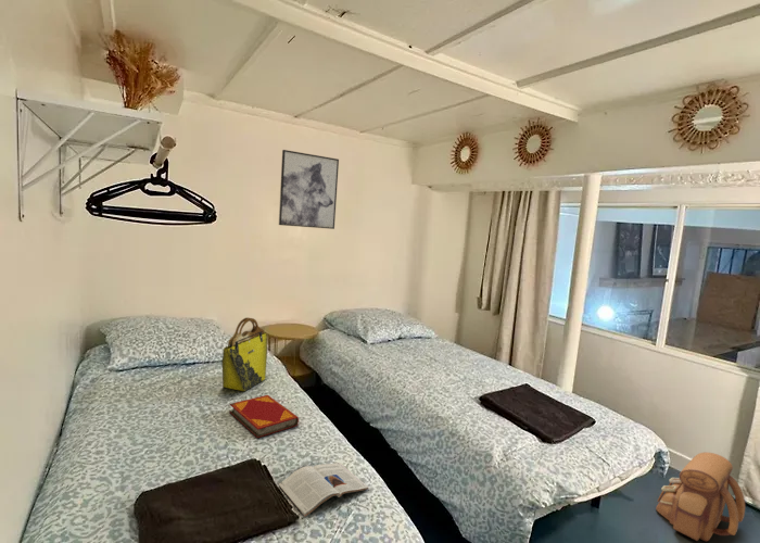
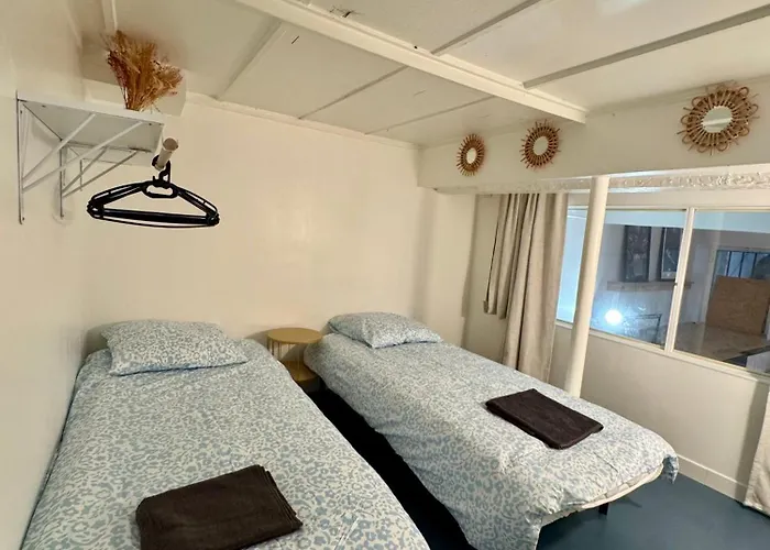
- magazine (324, 481)
- wall art (309, 191)
- hardback book (263, 414)
- backpack (701, 491)
- tote bag (245, 351)
